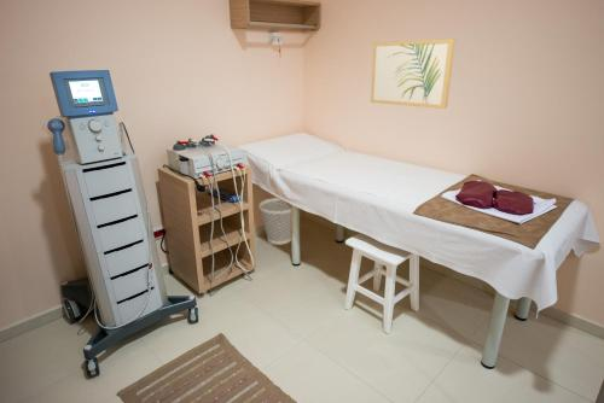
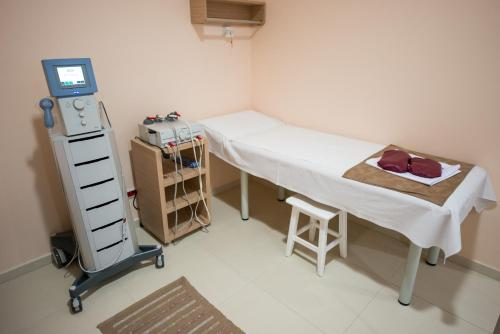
- wastebasket (279, 221)
- wall art (408, 74)
